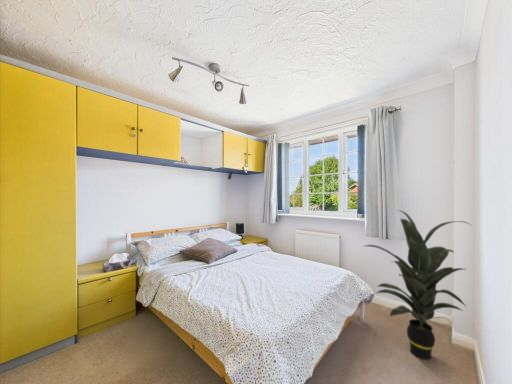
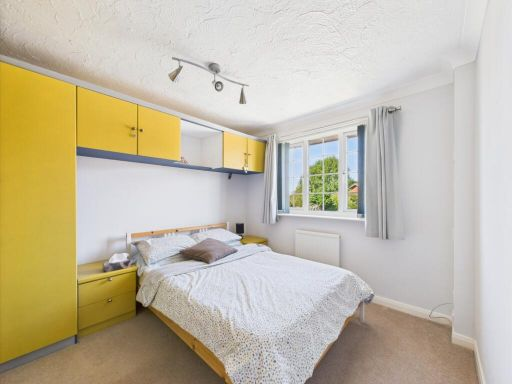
- indoor plant (415, 280)
